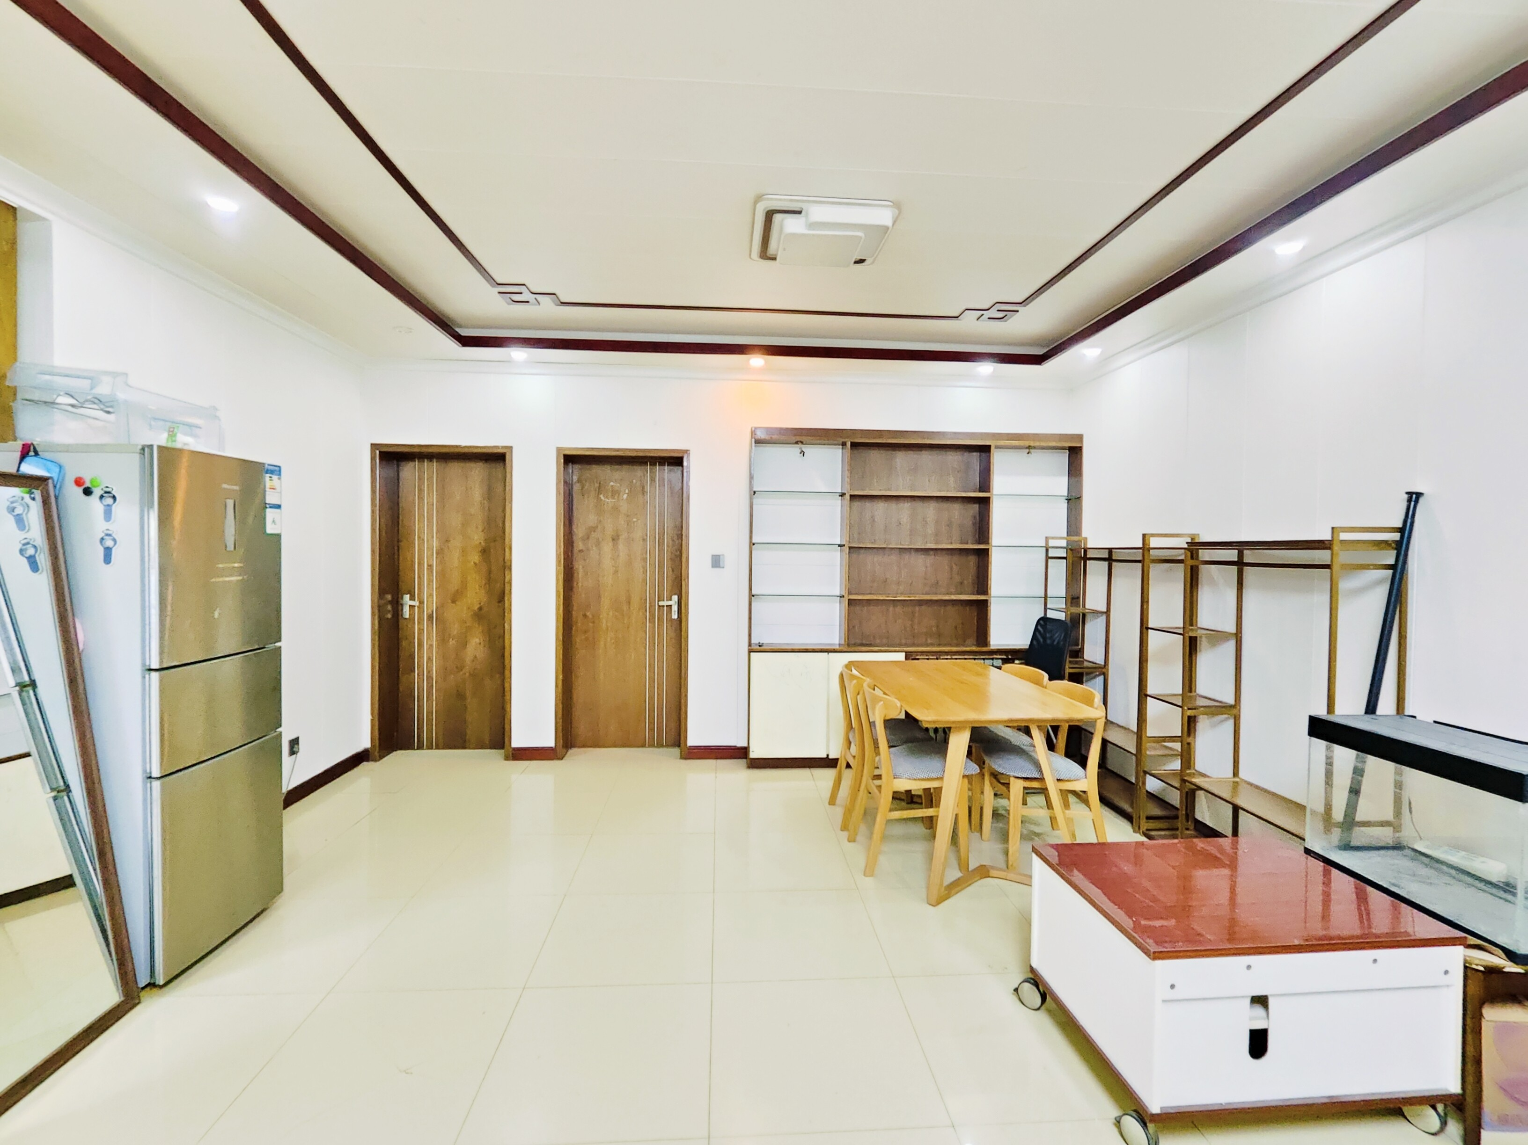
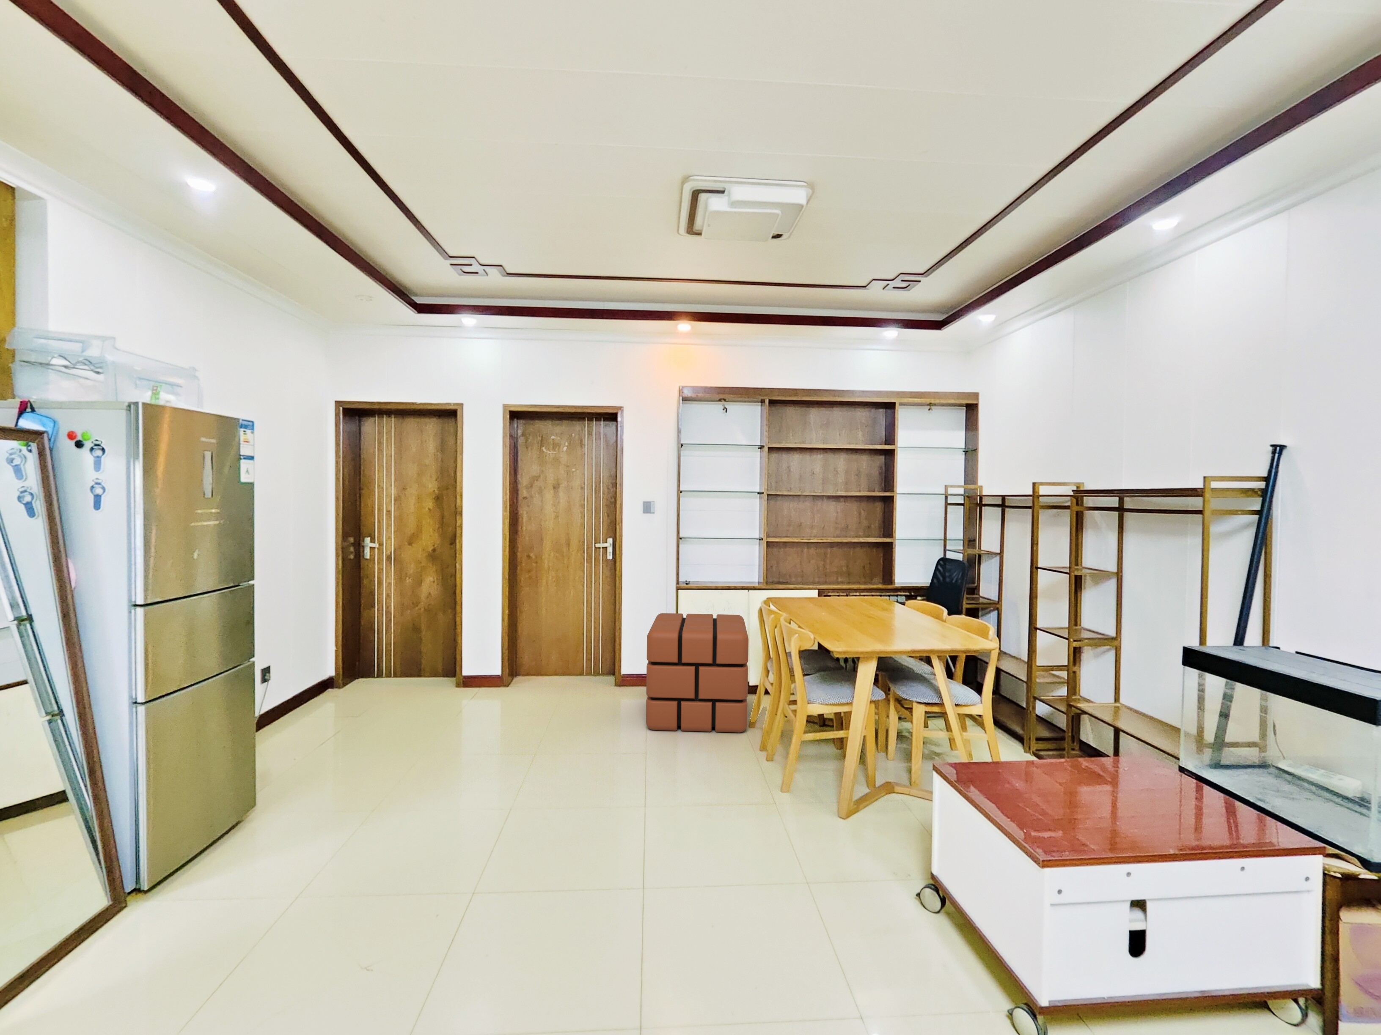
+ pouf (698, 669)
